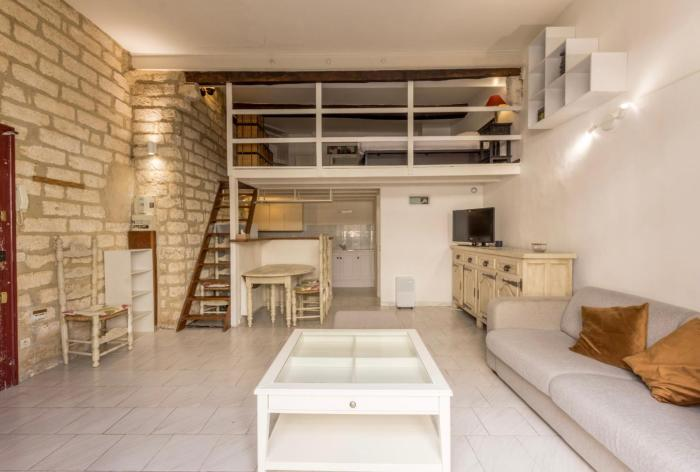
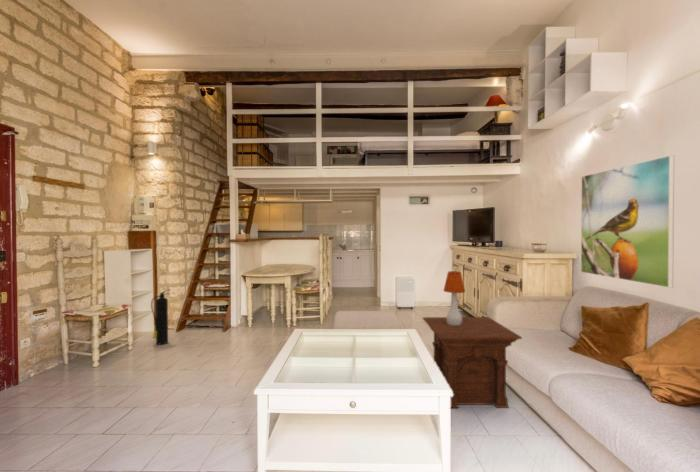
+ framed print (620, 223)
+ fire extinguisher (161, 317)
+ table lamp (454, 297)
+ side table (467, 359)
